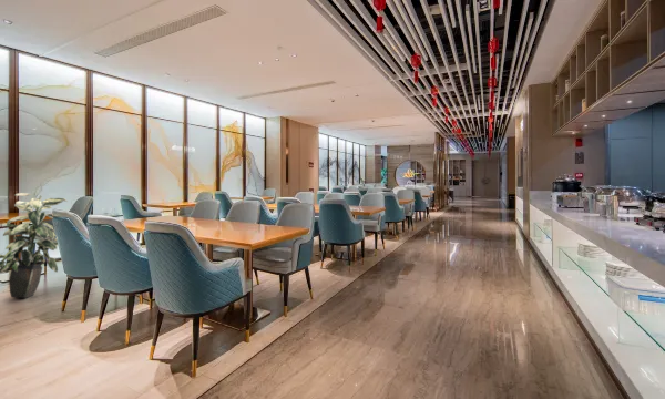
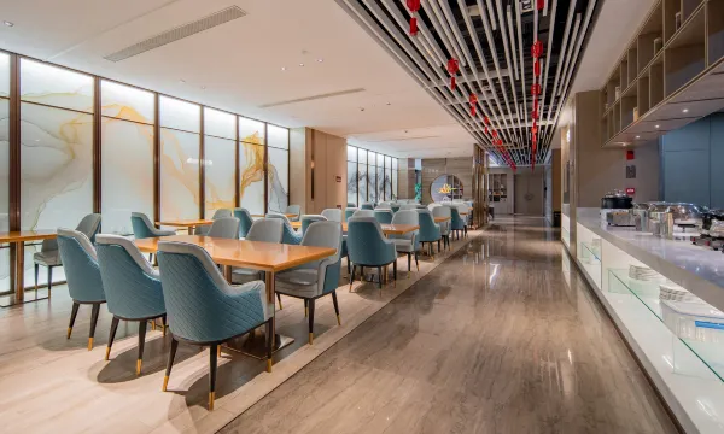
- indoor plant (30, 244)
